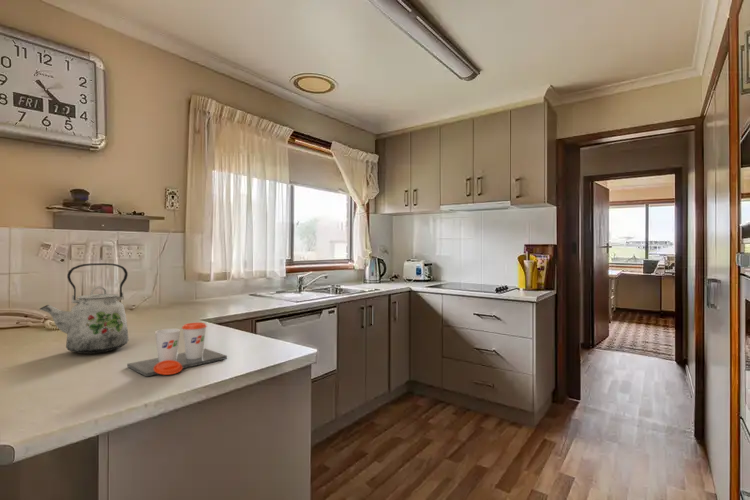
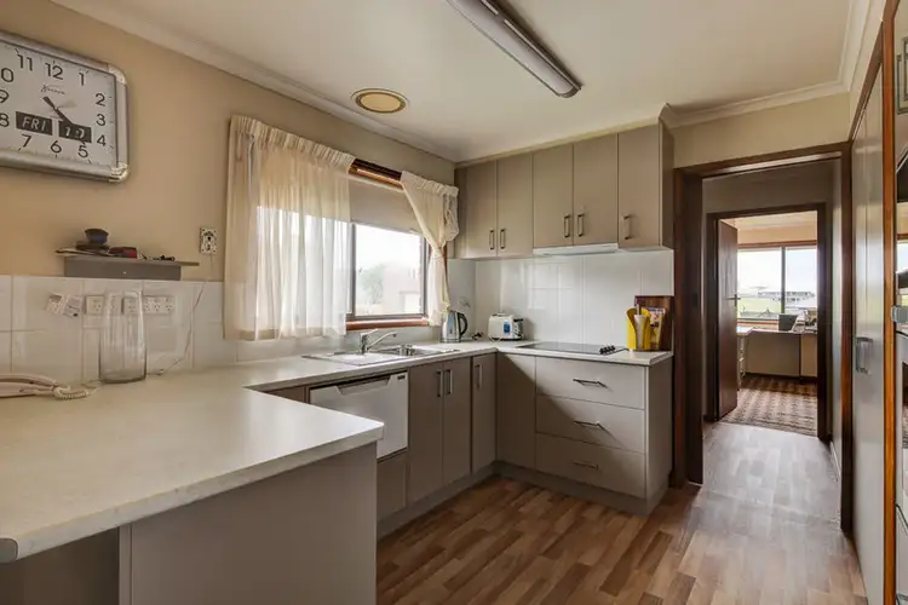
- kettle (86, 307)
- cup (178, 344)
